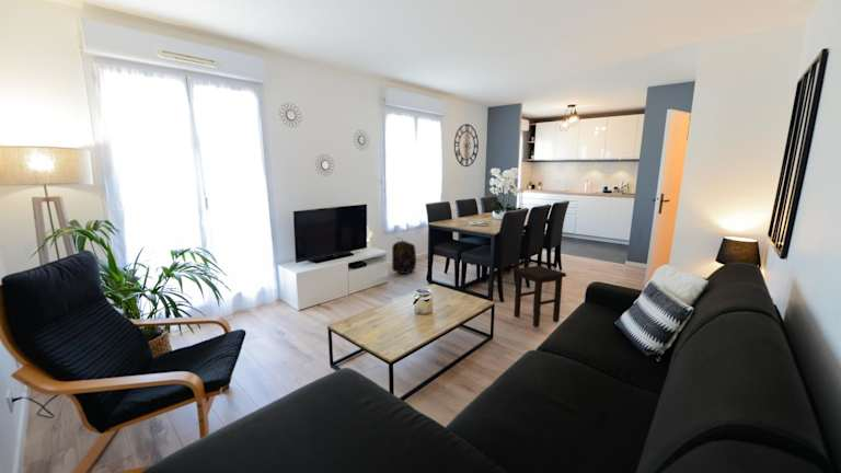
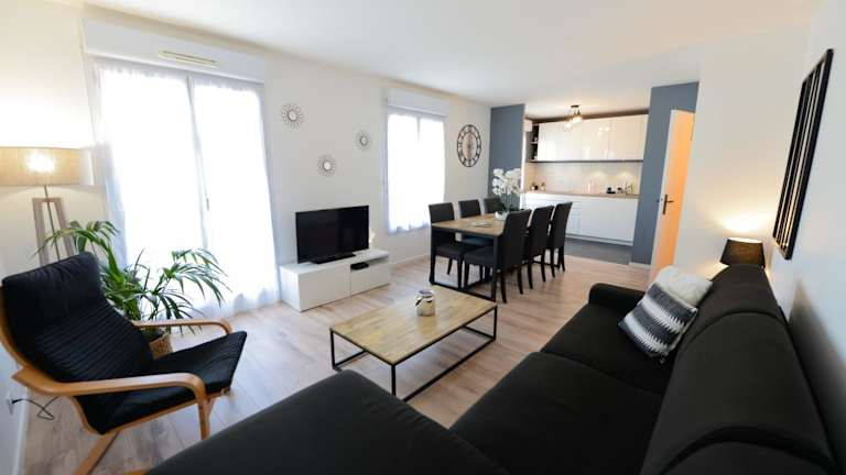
- backpack (403, 255)
- stool (537, 295)
